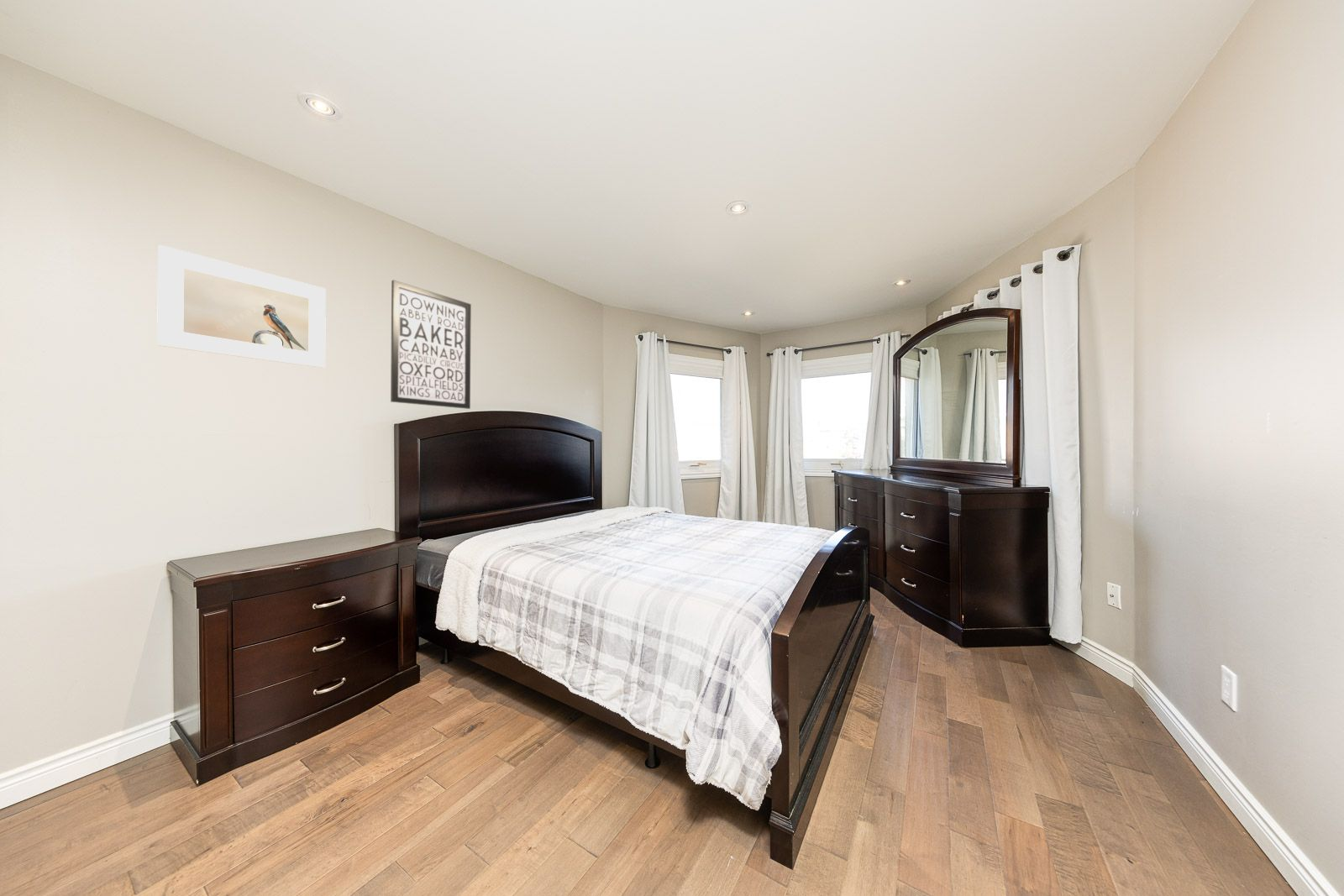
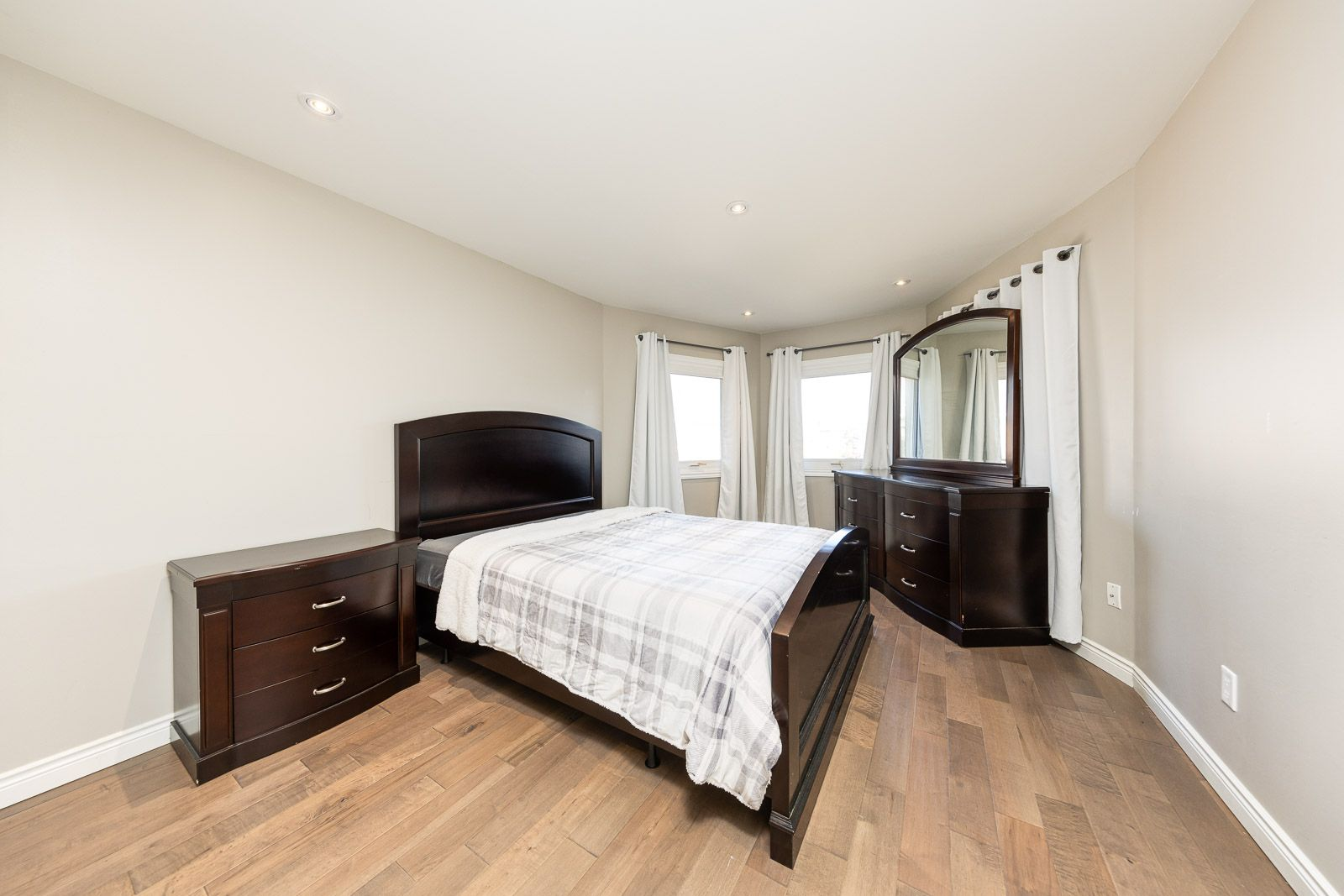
- wall art (433, 349)
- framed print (251, 313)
